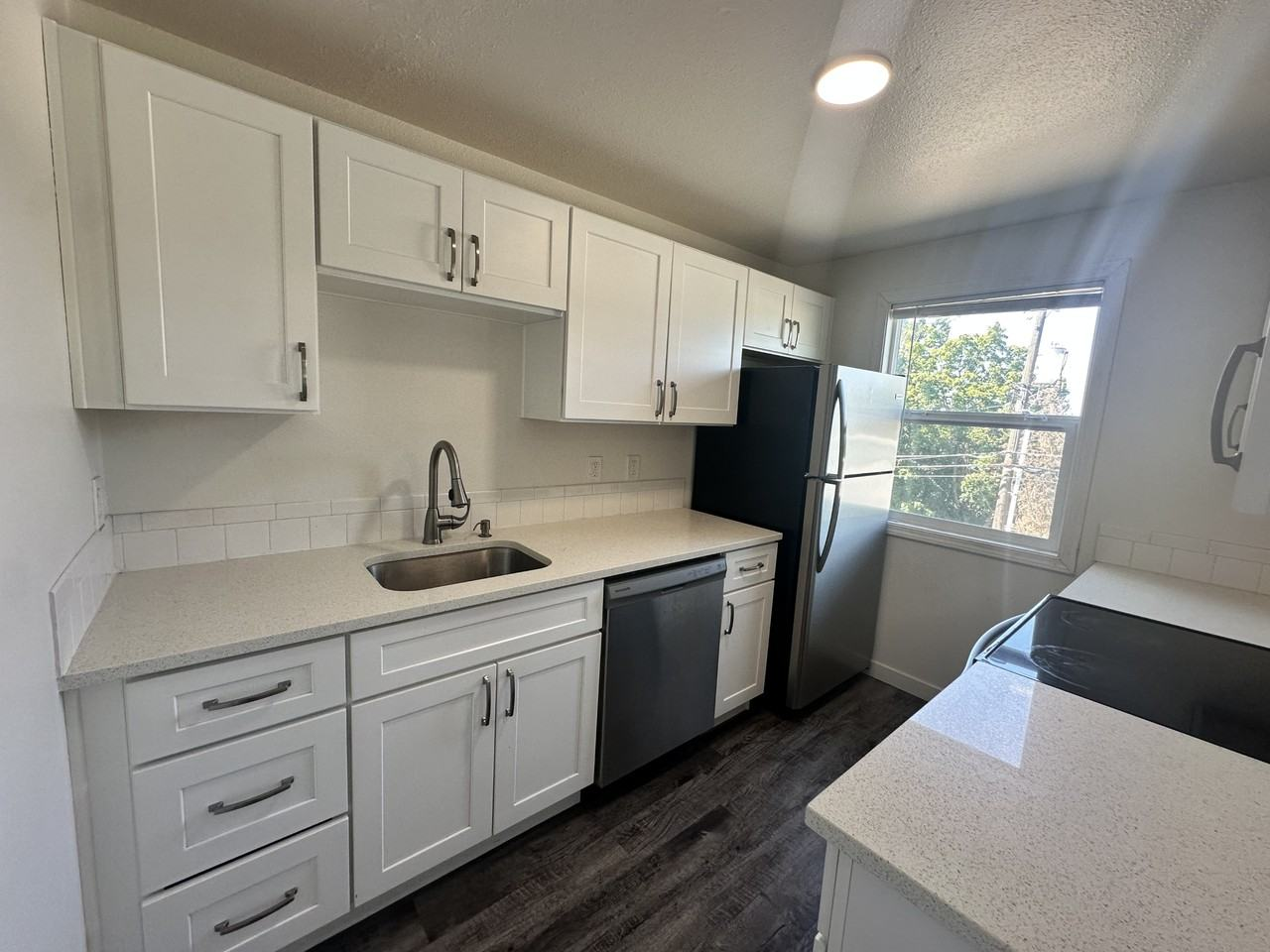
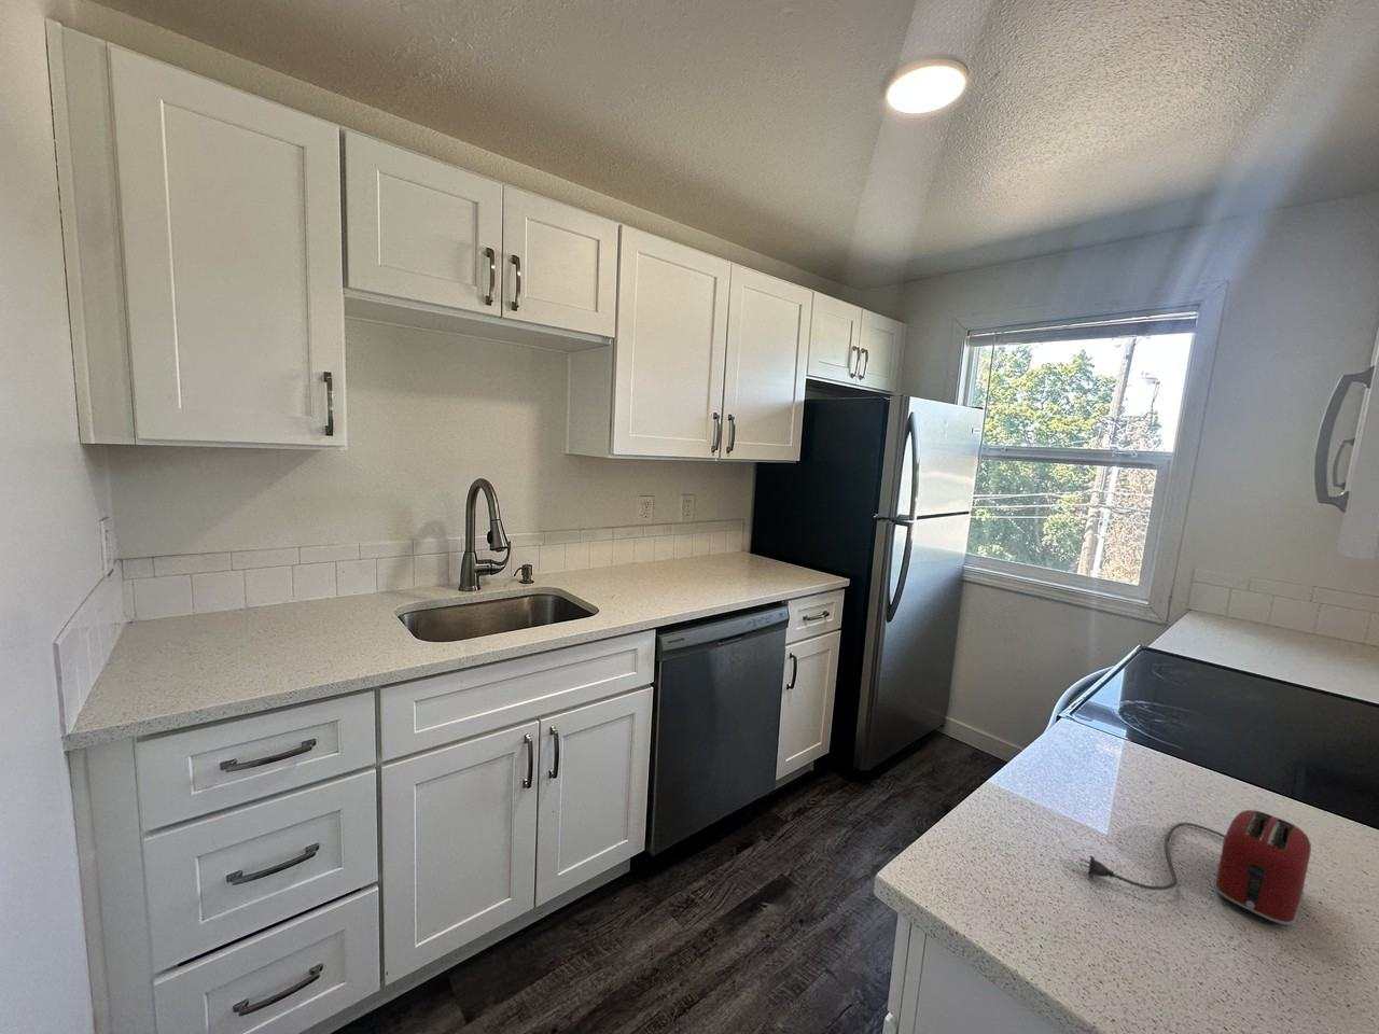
+ toaster (1201, 829)
